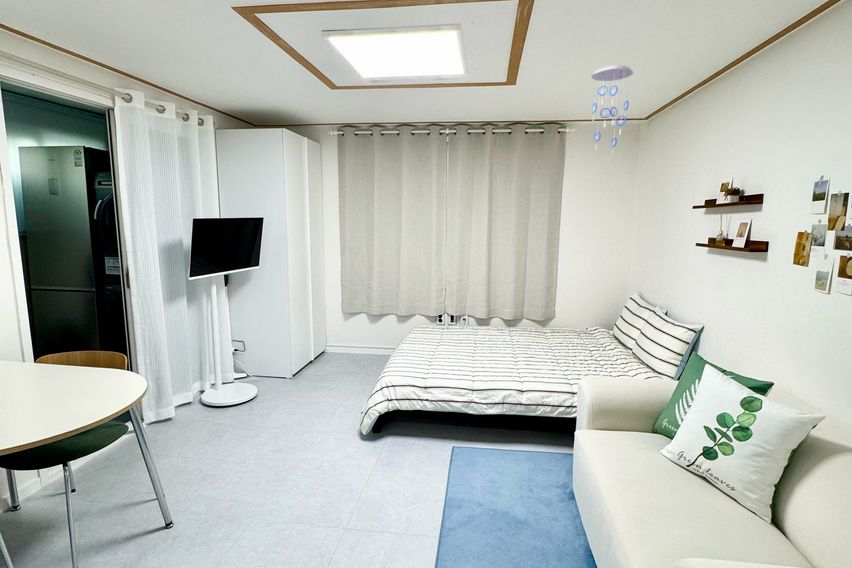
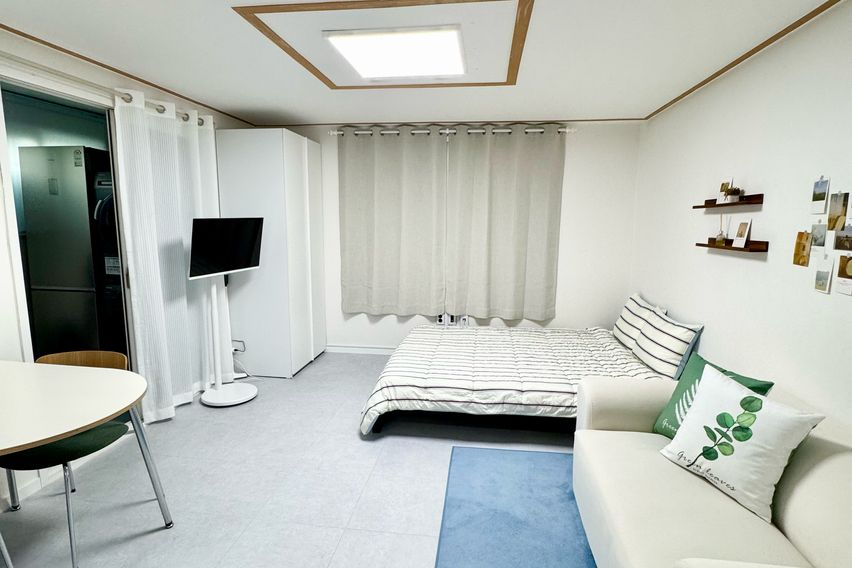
- ceiling mobile (609, 113)
